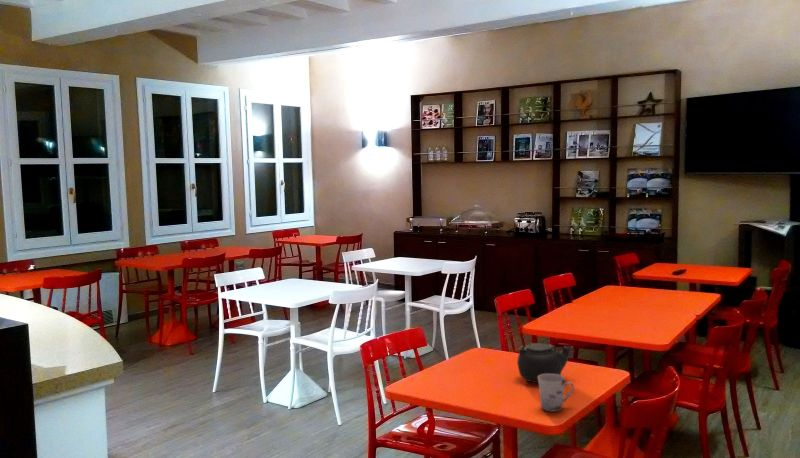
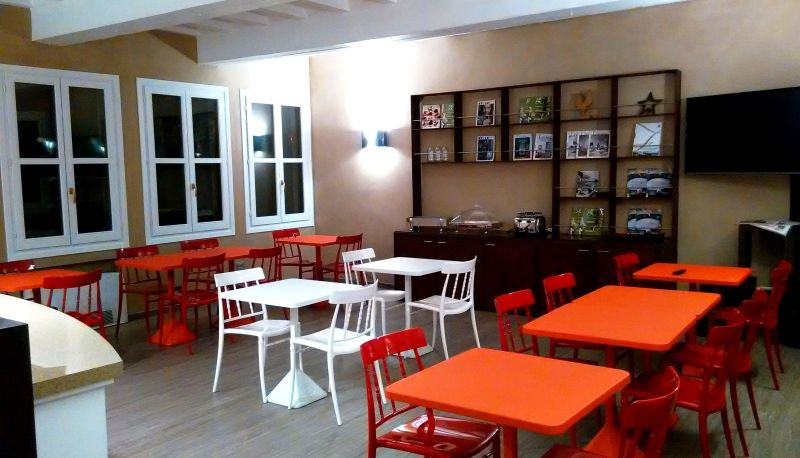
- teapot (544, 362)
- cup (556, 392)
